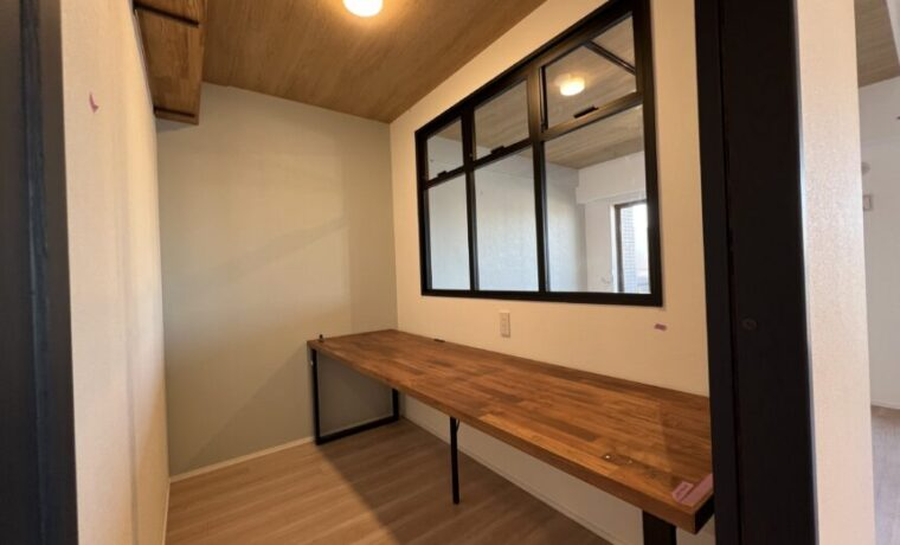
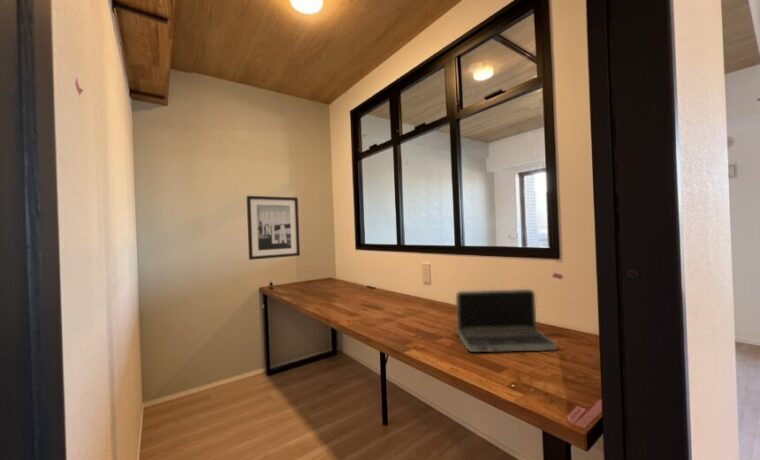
+ wall art (274, 227)
+ laptop (498, 316)
